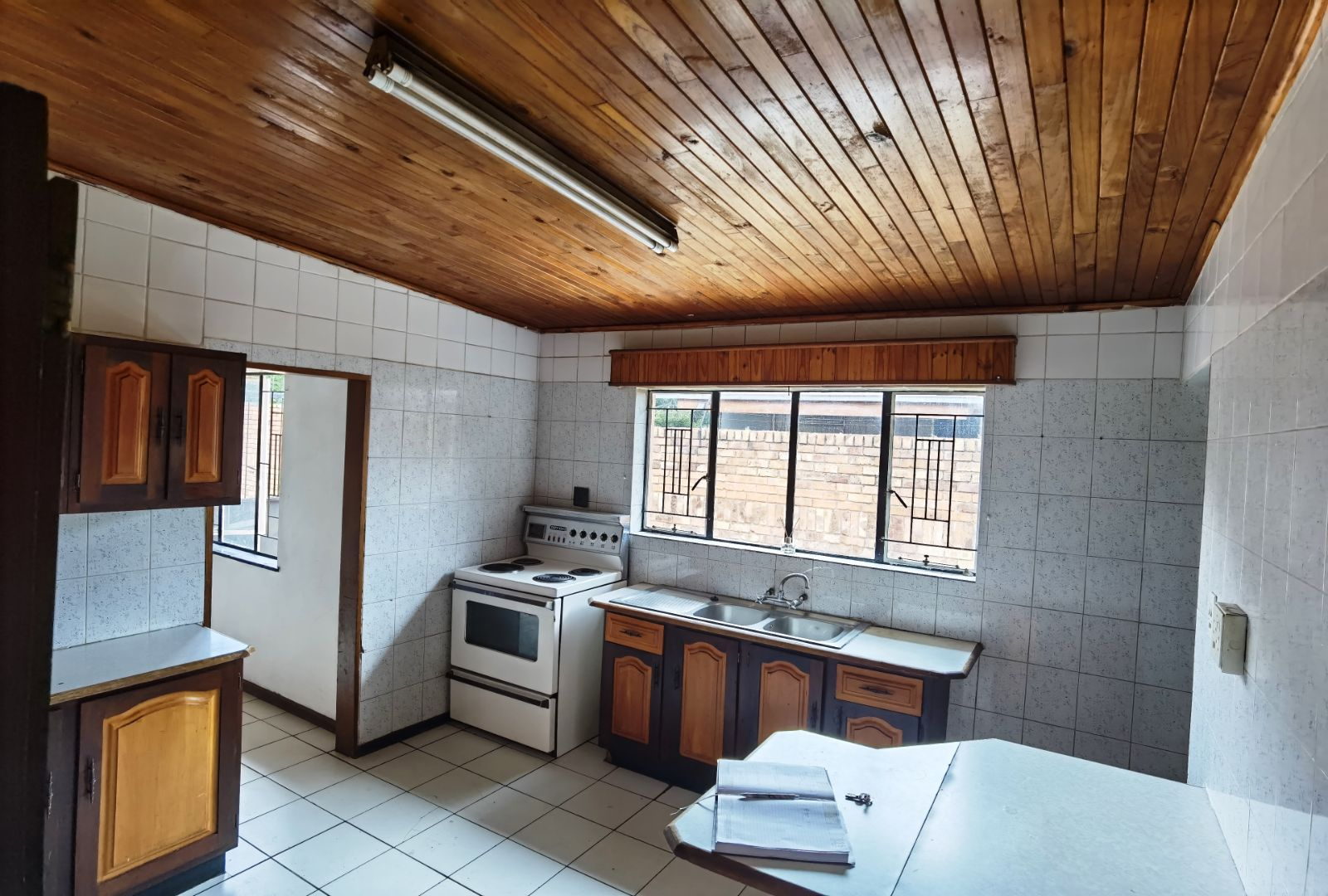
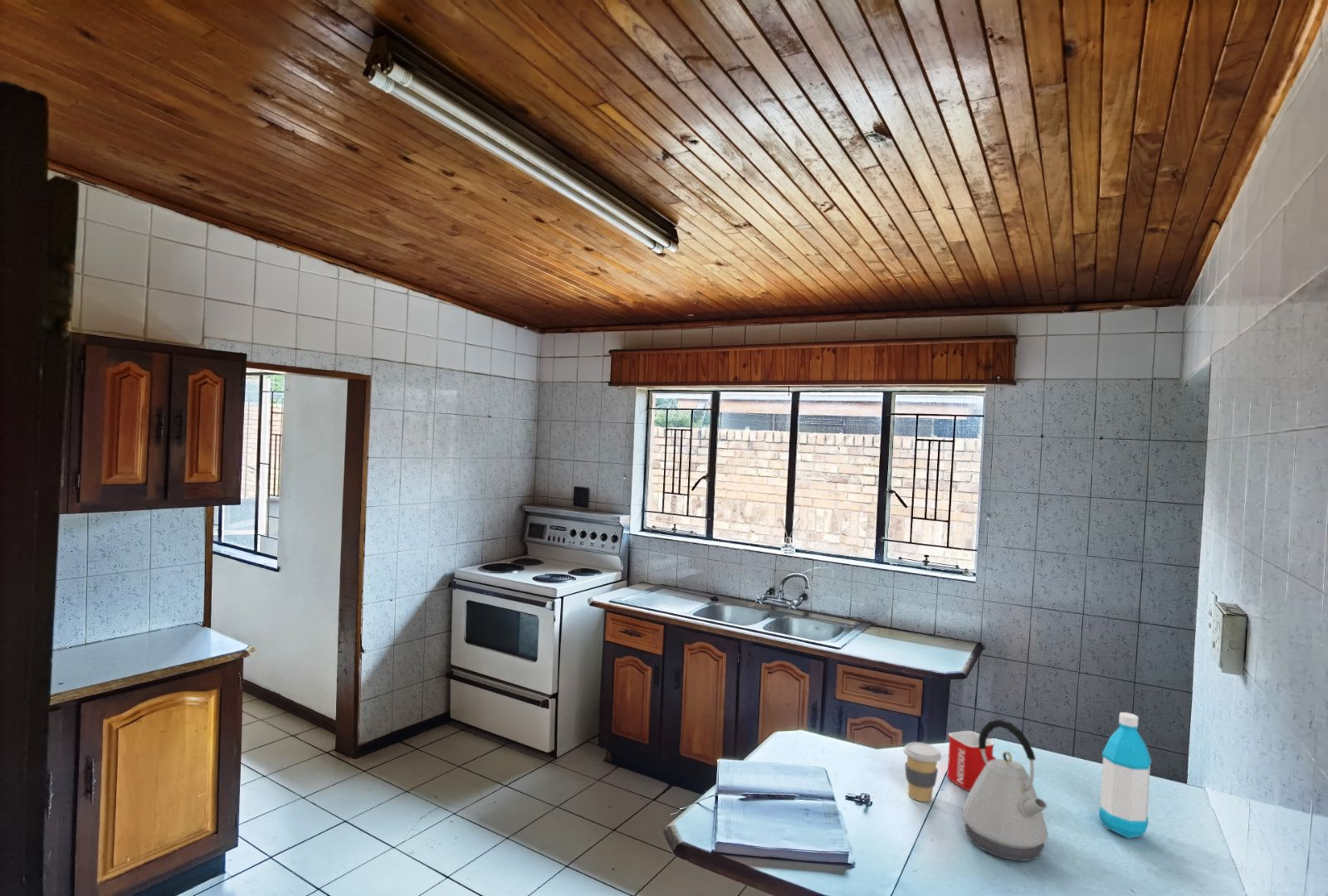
+ water bottle (1125, 772)
+ coffee cup (921, 772)
+ kettle (1008, 784)
+ mug (975, 763)
